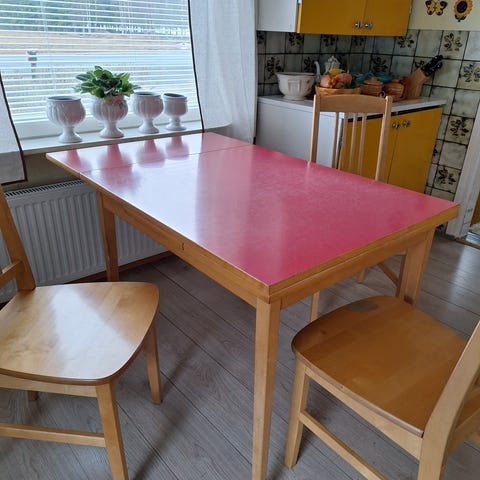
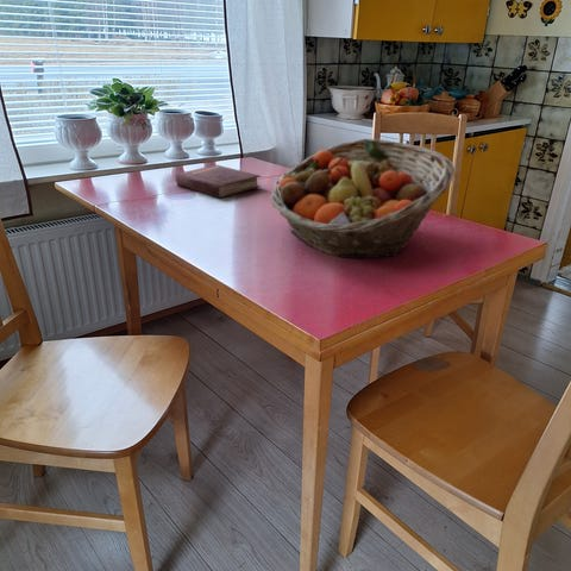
+ fruit basket (356, 194)
+ hardback book (218, 180)
